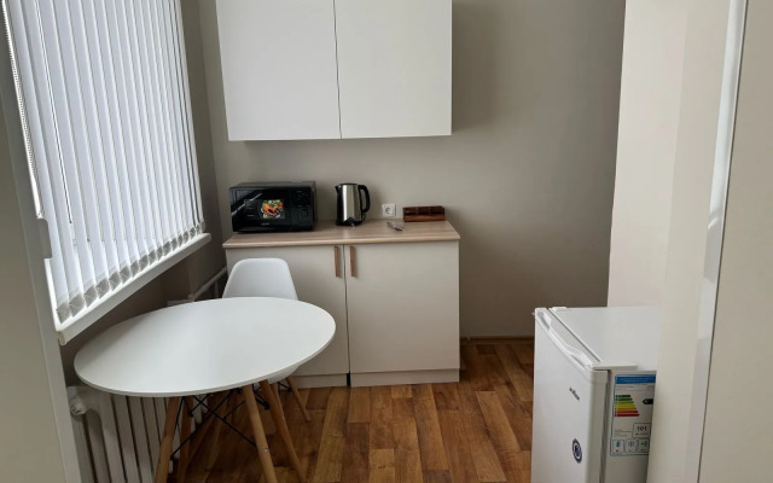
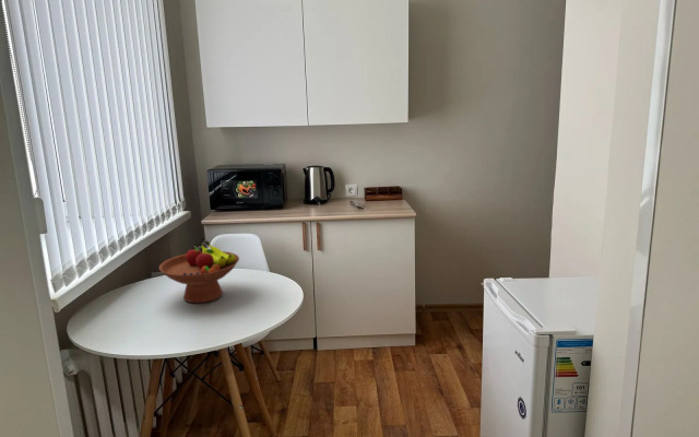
+ fruit bowl (201, 272)
